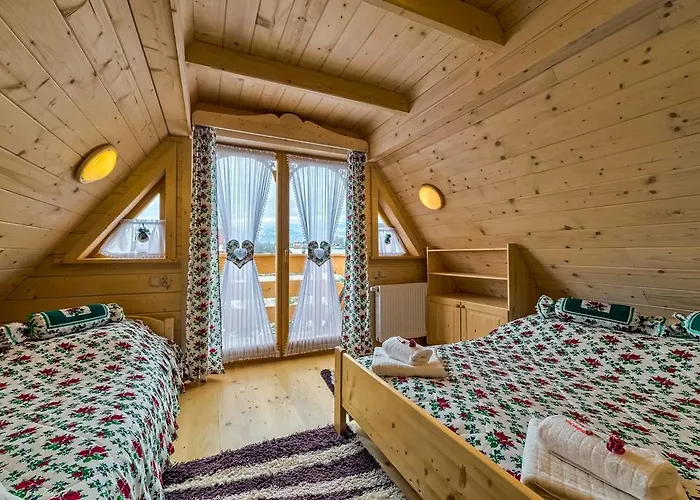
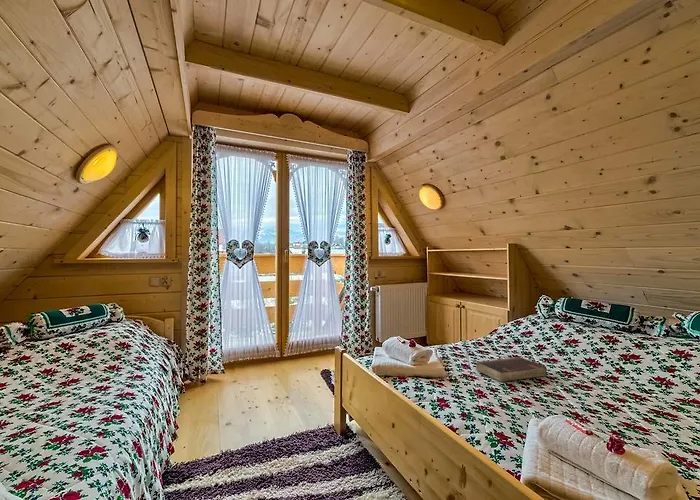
+ hardback book (510, 368)
